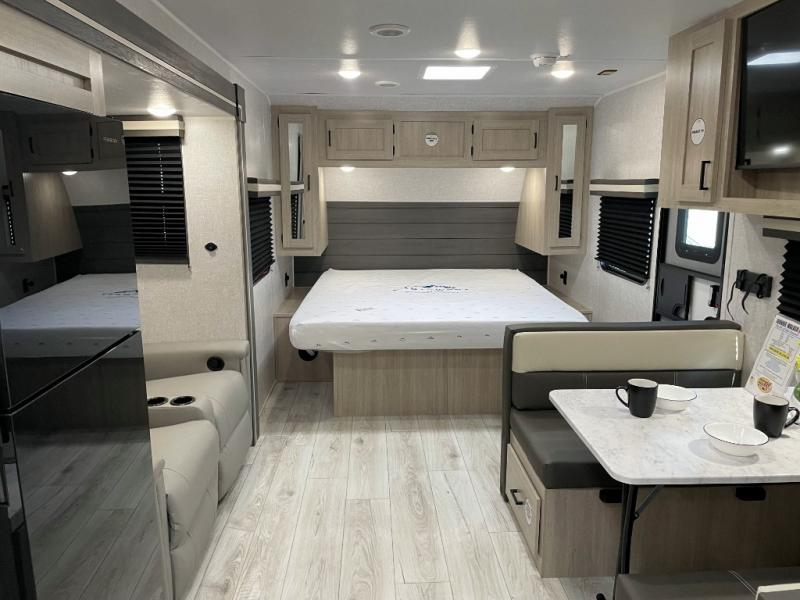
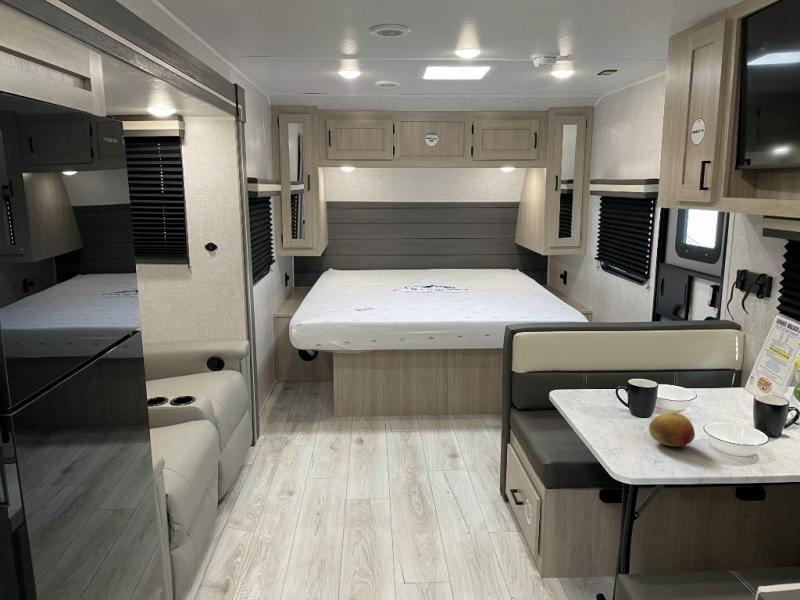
+ fruit (671, 428)
